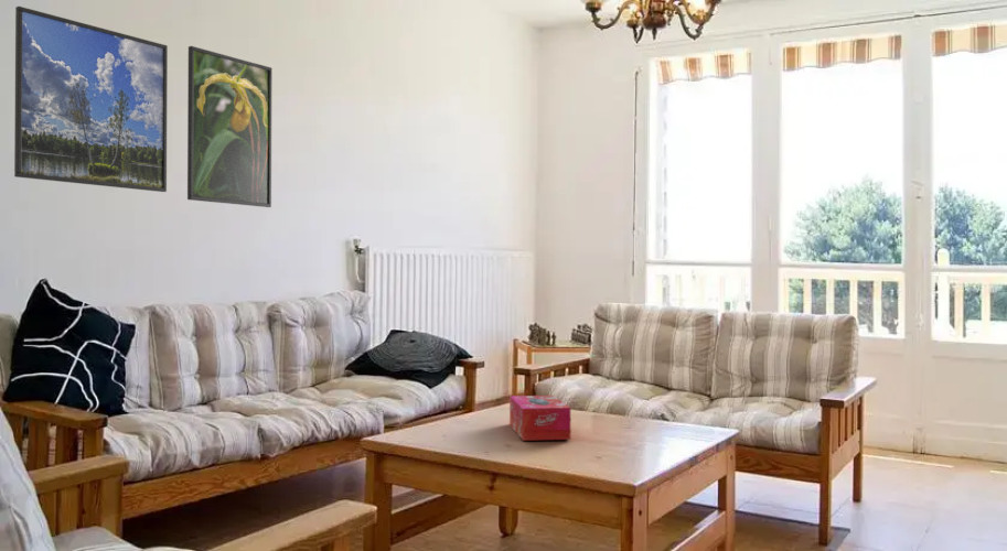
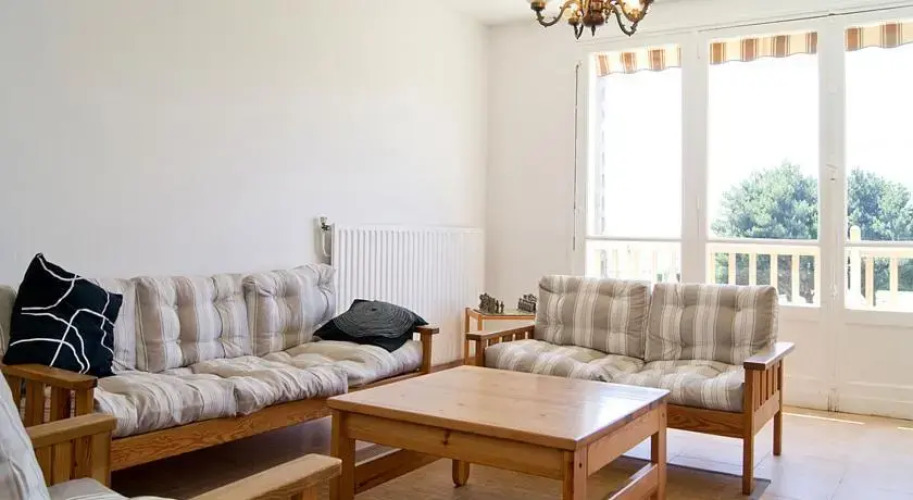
- tissue box (538, 417)
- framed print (96, 106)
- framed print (232, 130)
